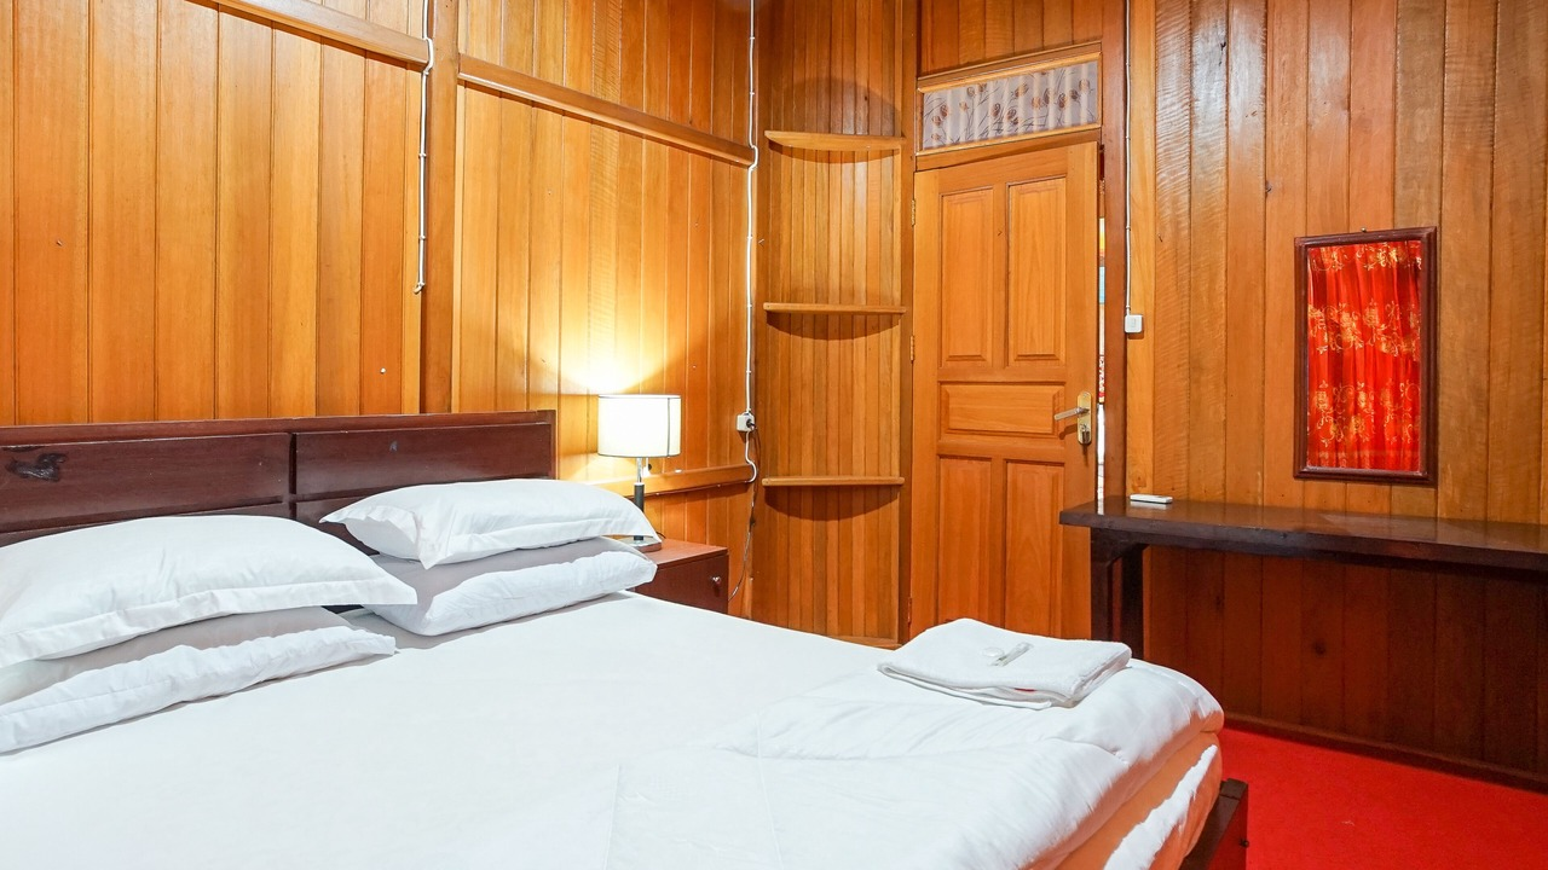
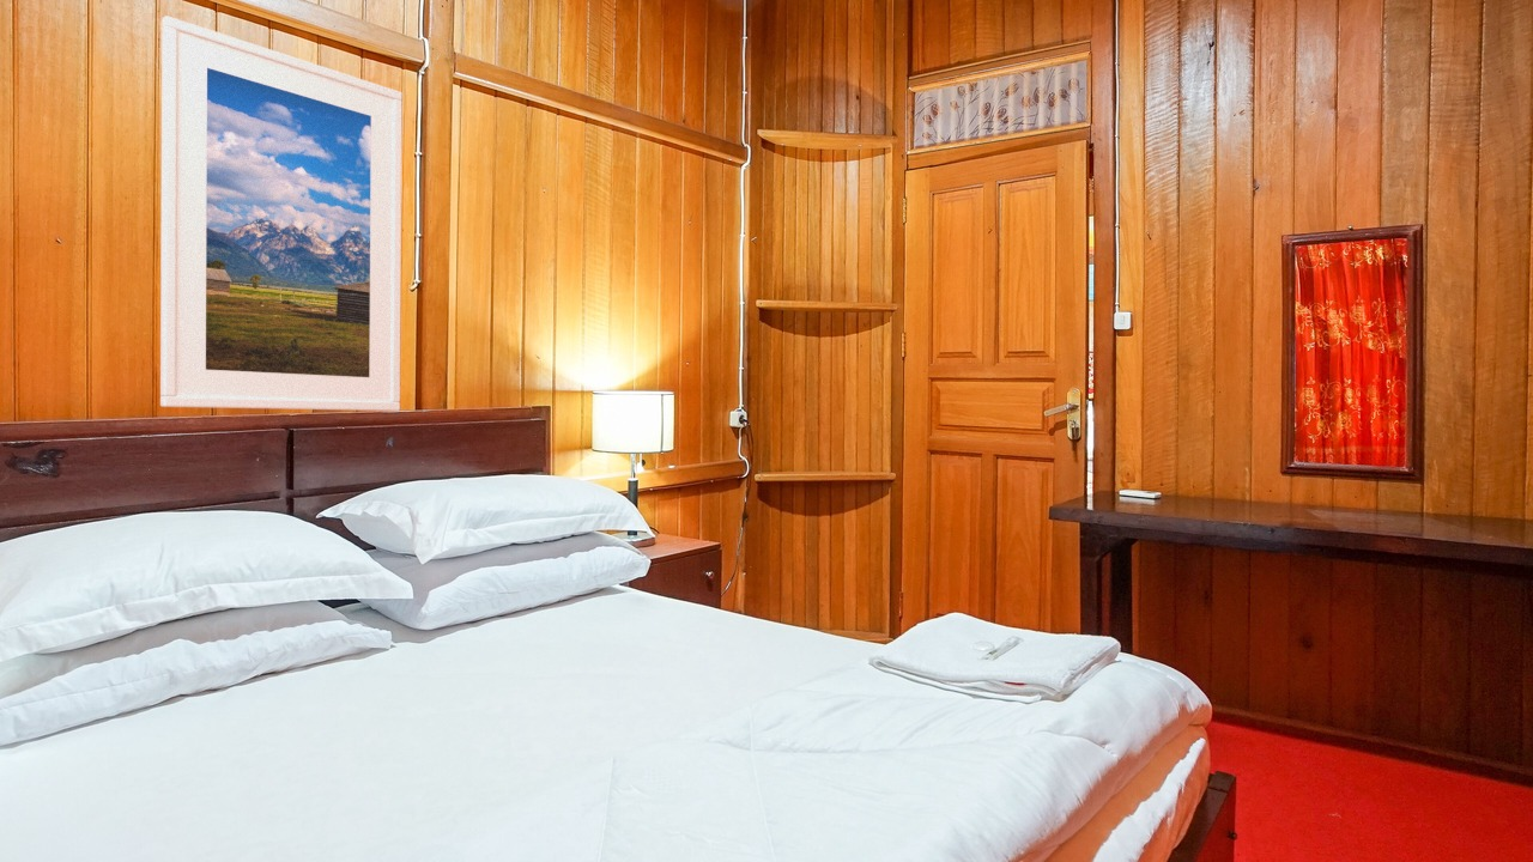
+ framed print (292, 233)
